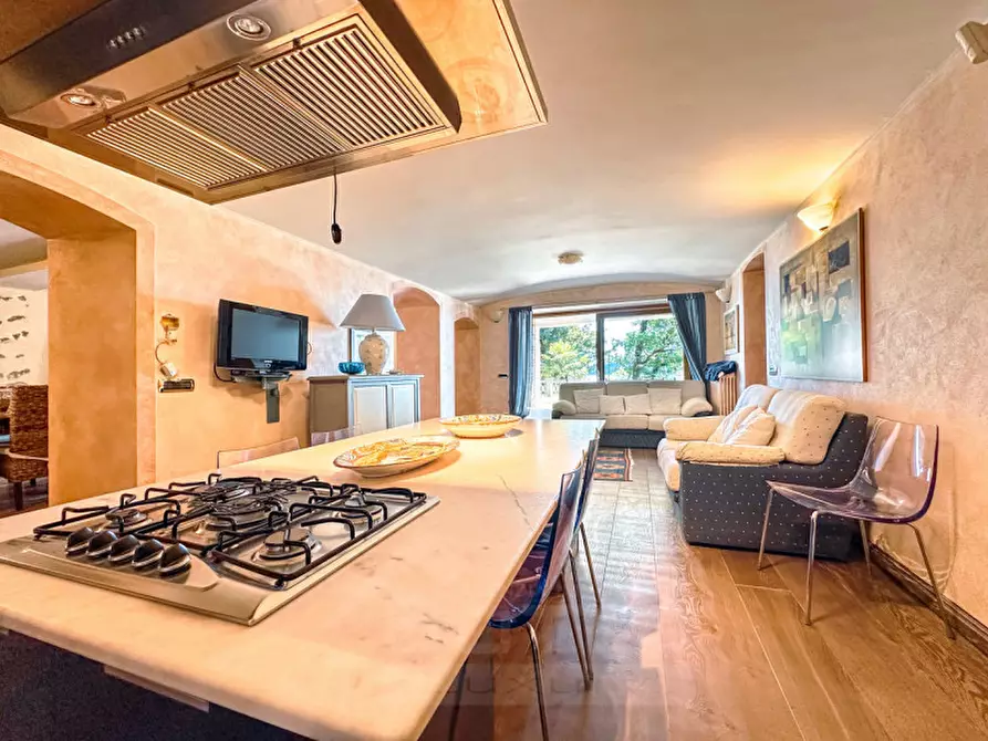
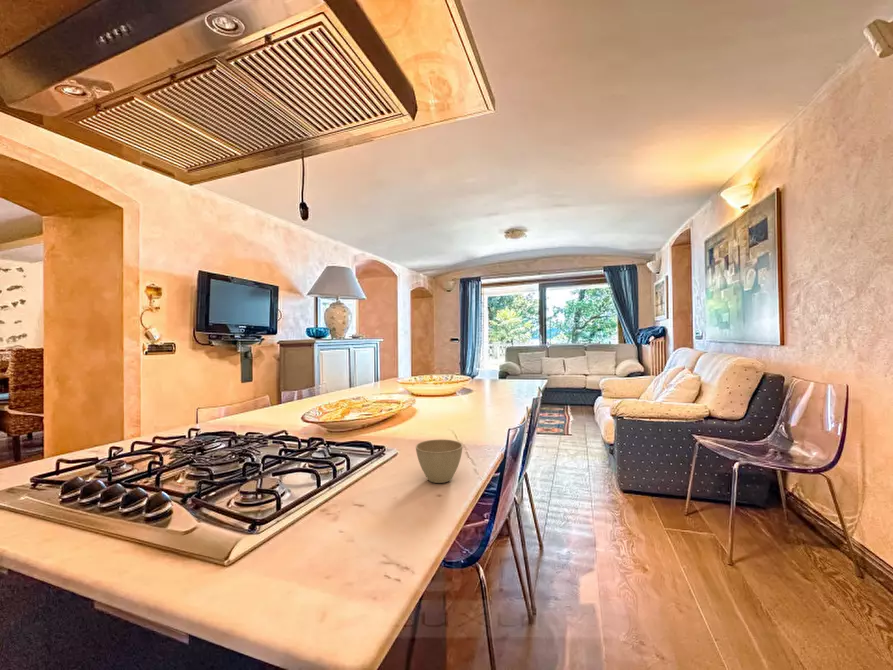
+ flower pot (439, 461)
